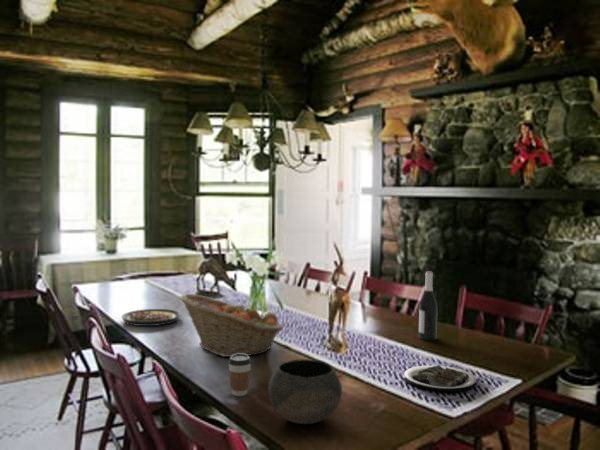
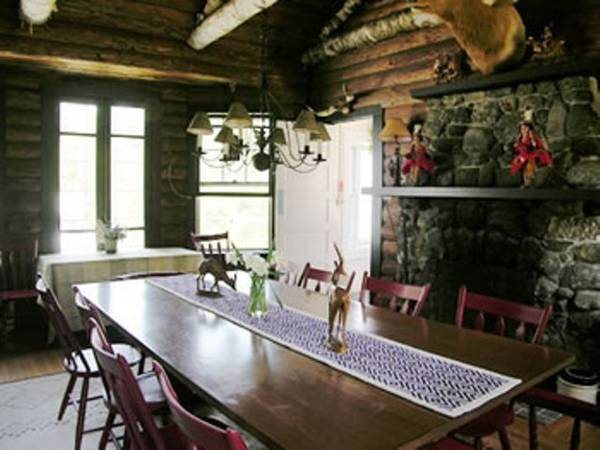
- wine bottle (428, 305)
- plate (151, 315)
- coffee cup (239, 375)
- fruit basket (230, 320)
- plate (439, 375)
- bowl (304, 393)
